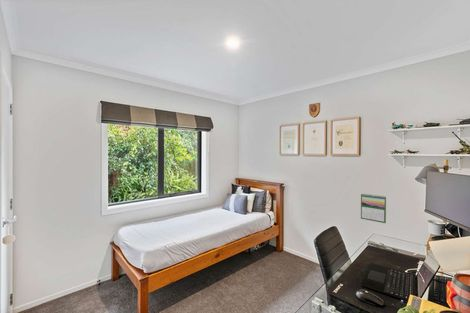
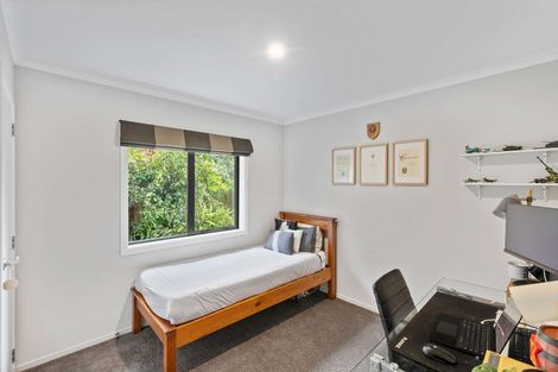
- calendar (373, 207)
